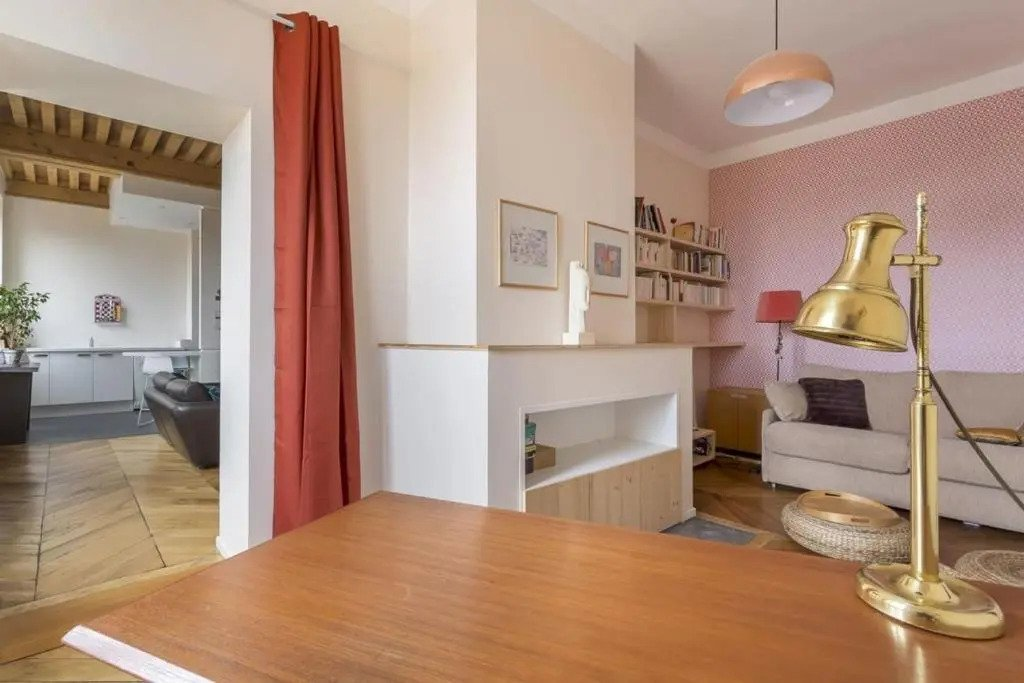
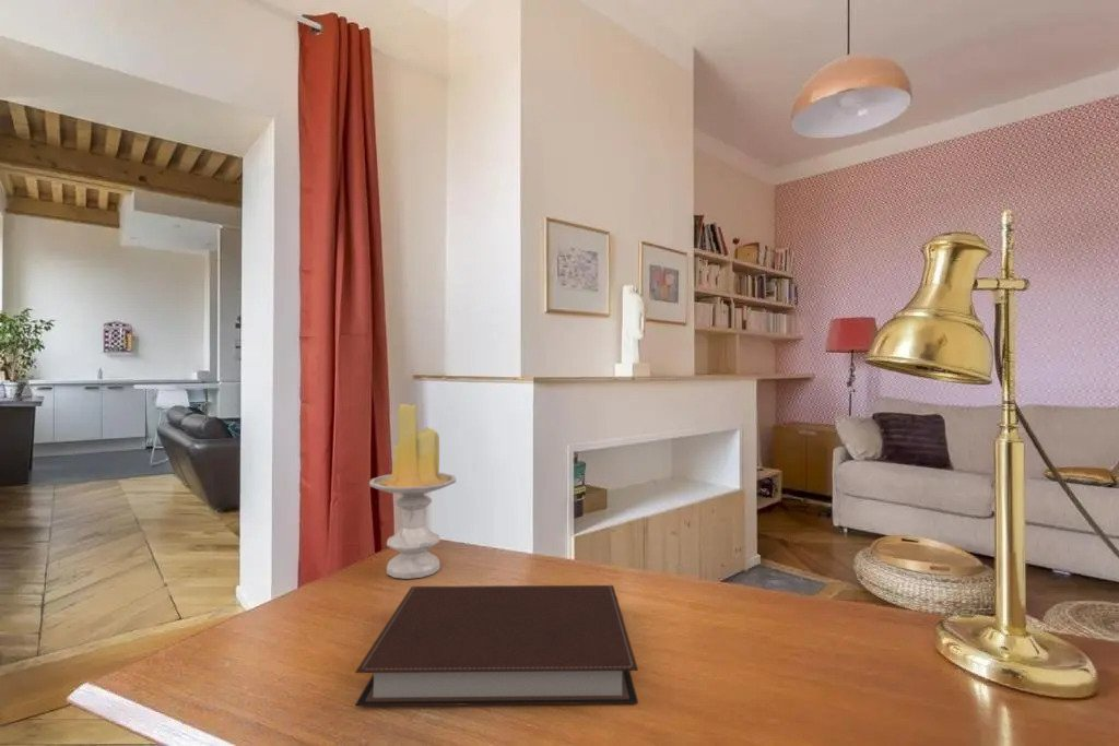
+ notebook (506, 633)
+ candle (413, 485)
